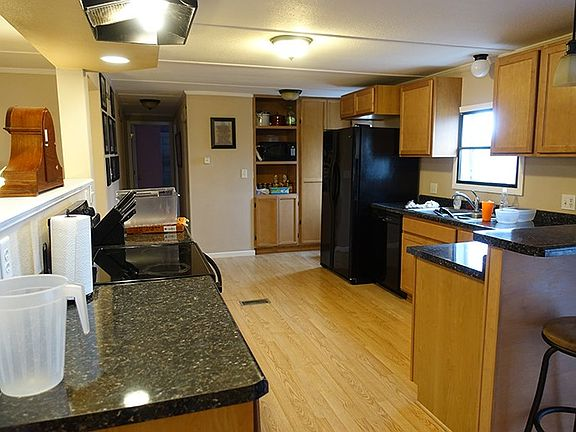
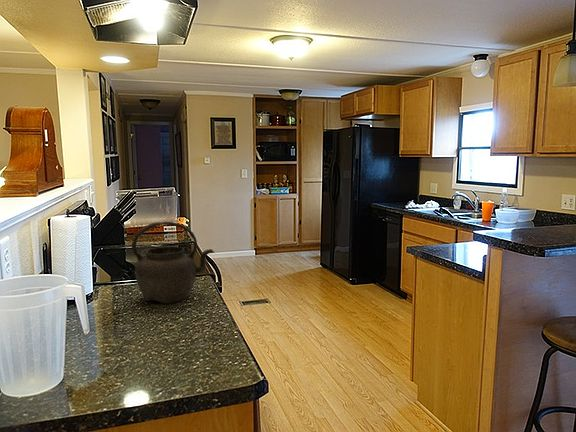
+ kettle (174, 258)
